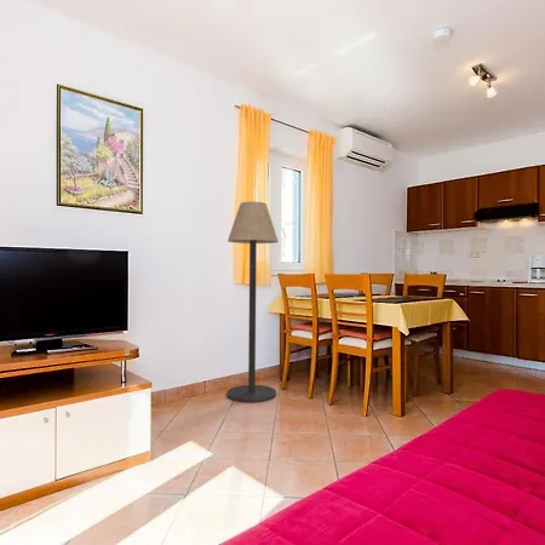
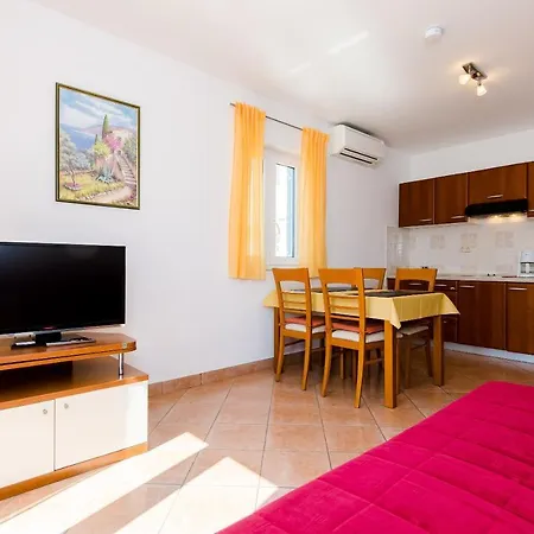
- floor lamp (252, 299)
